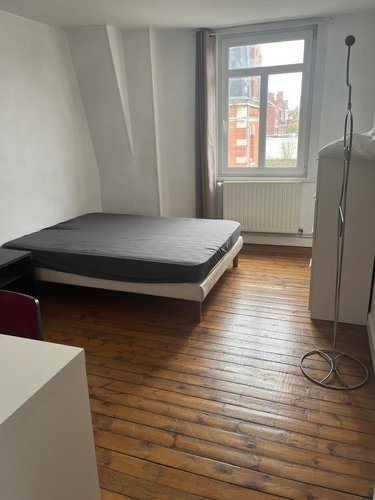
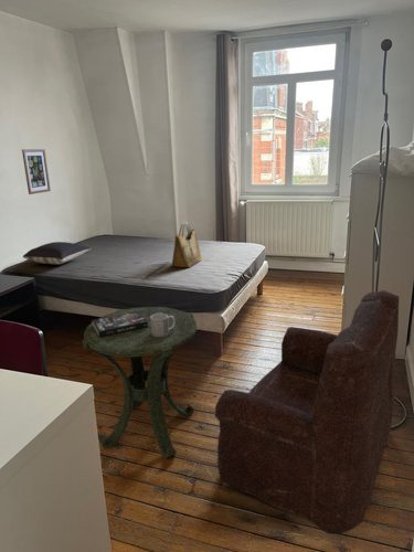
+ mug (163, 323)
+ book (119, 322)
+ grocery bag (185, 243)
+ pillow (57, 252)
+ side table (145, 379)
+ wall art (36, 171)
+ armchair (311, 382)
